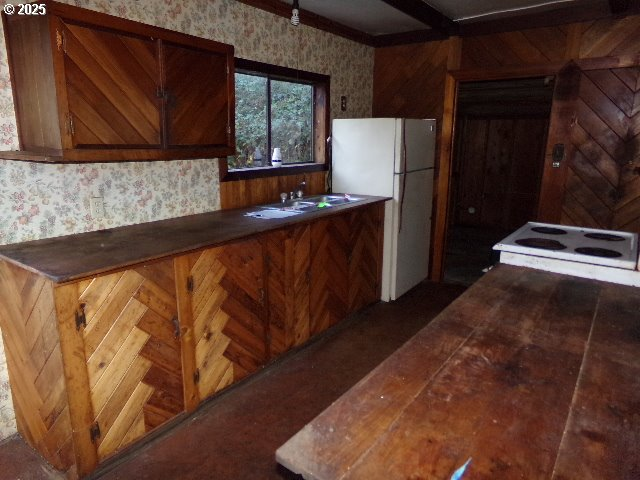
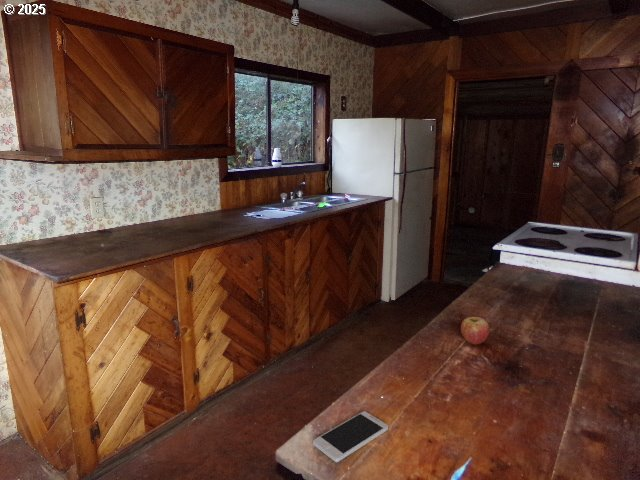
+ fruit (474, 329)
+ smartphone (351, 434)
